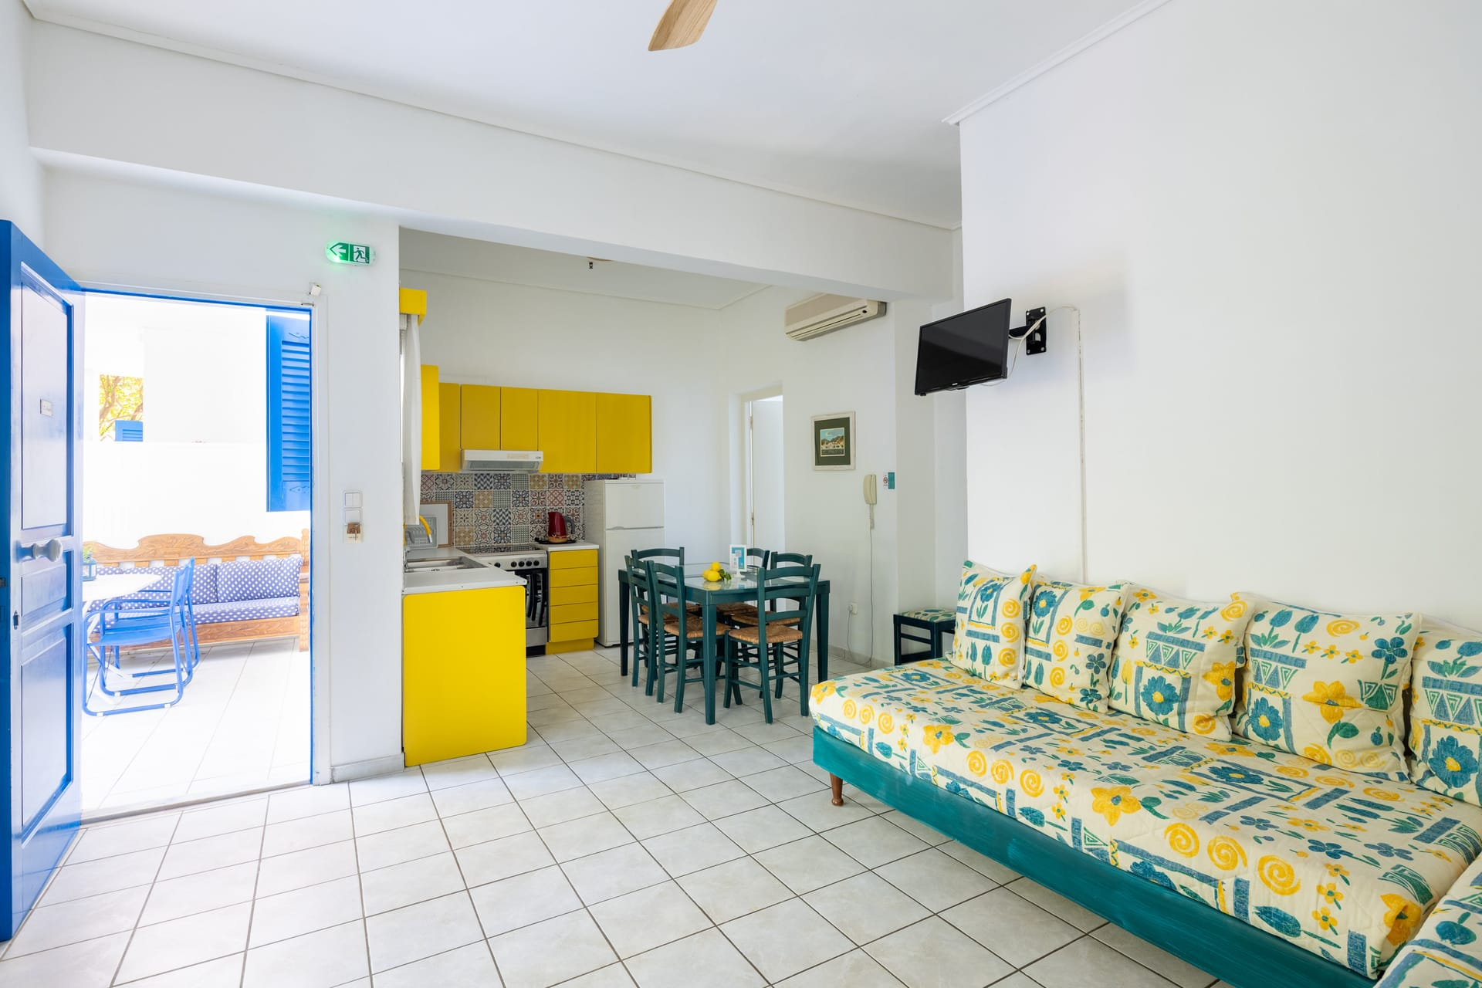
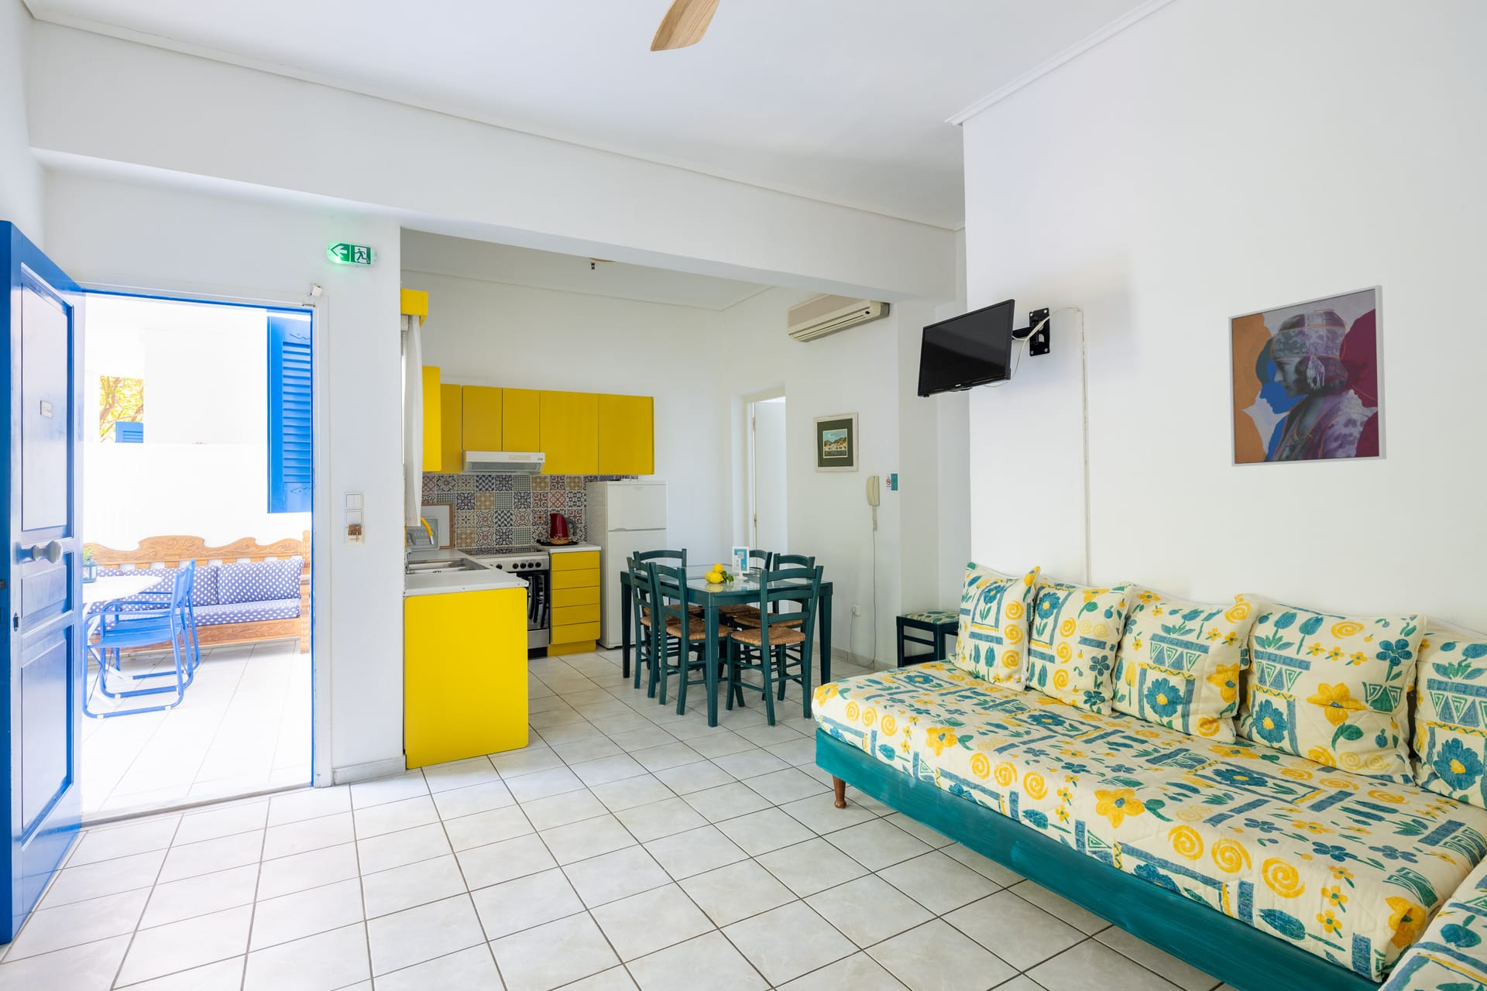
+ wall art (1301, 383)
